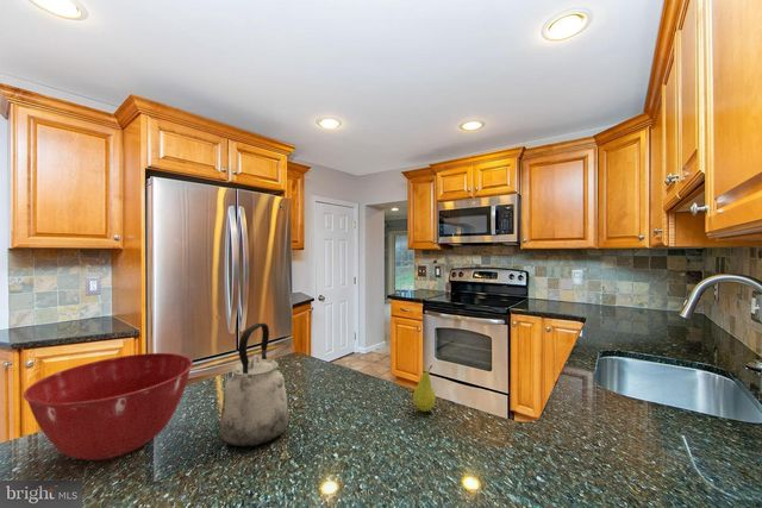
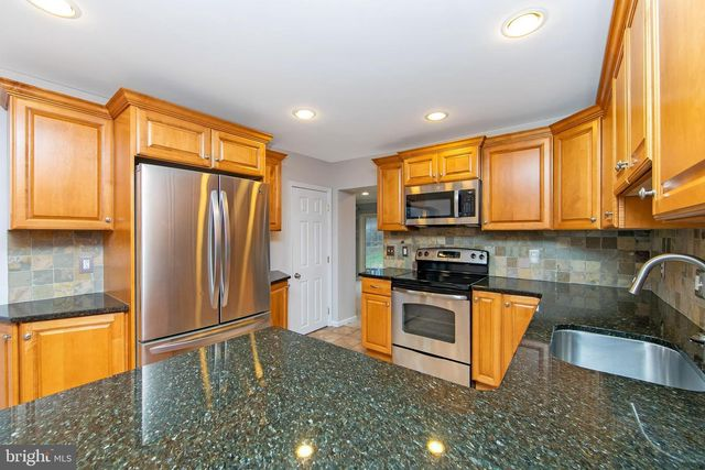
- mixing bowl (118, 407)
- kettle (260, 375)
- fruit (424, 387)
